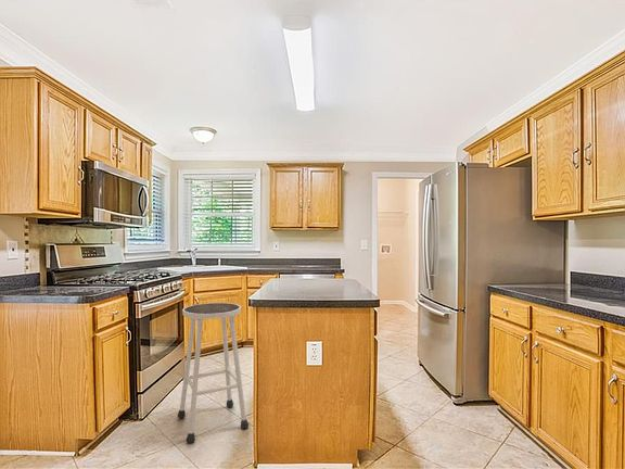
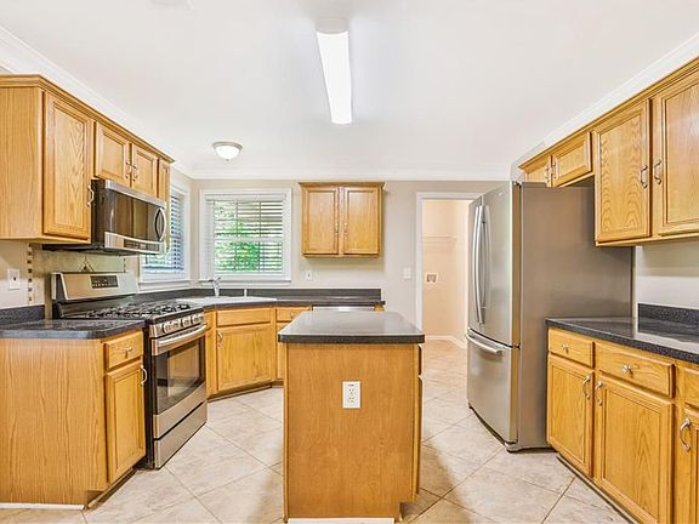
- stool (213, 371)
